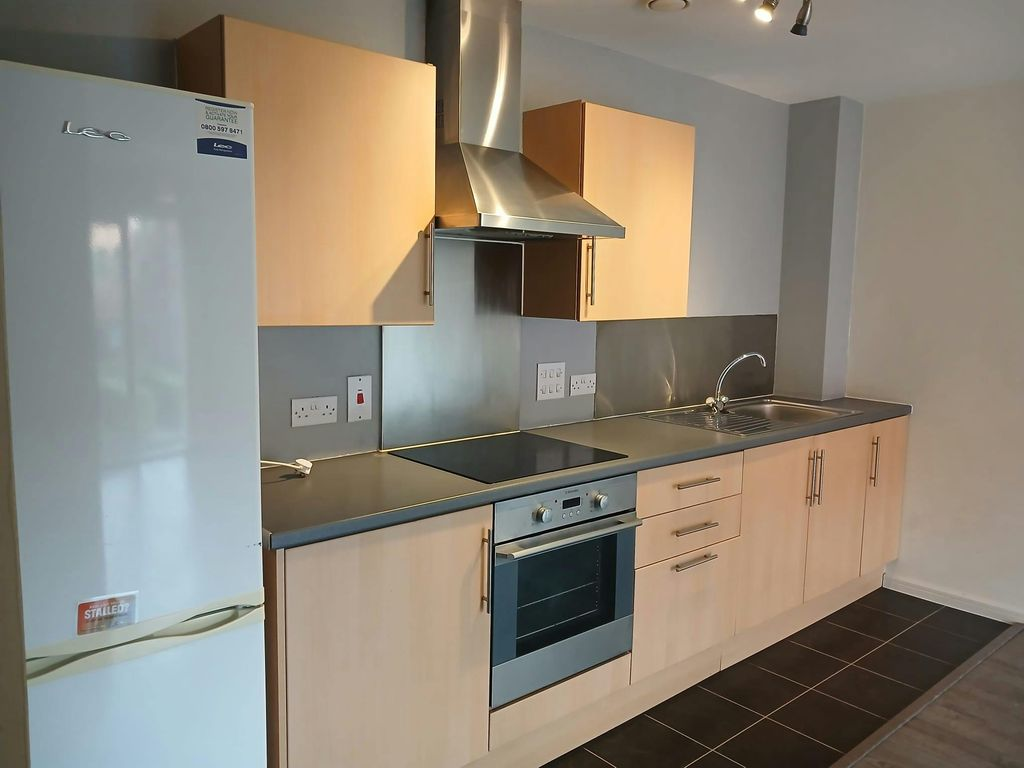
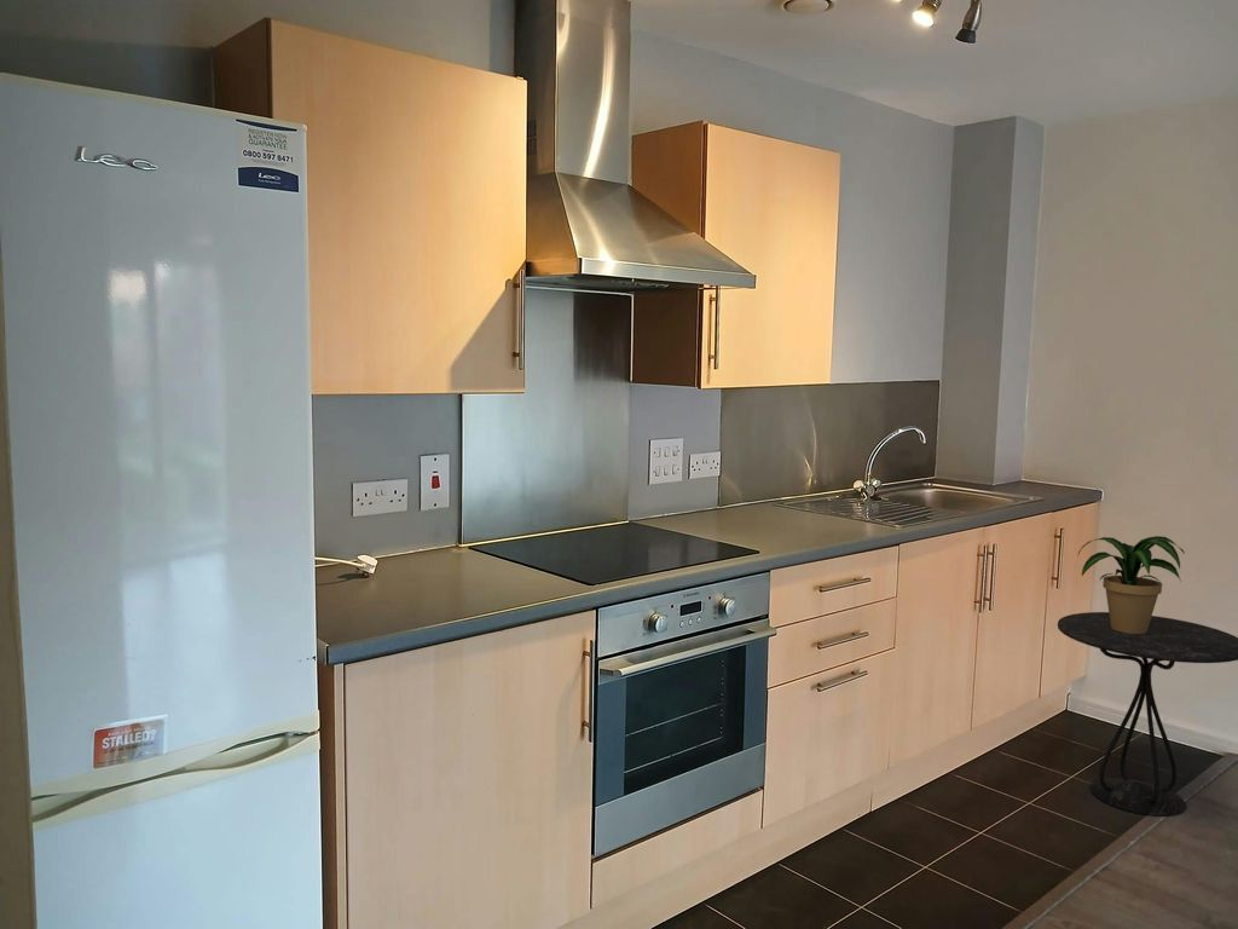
+ side table (1139, 714)
+ potted plant (1133, 582)
